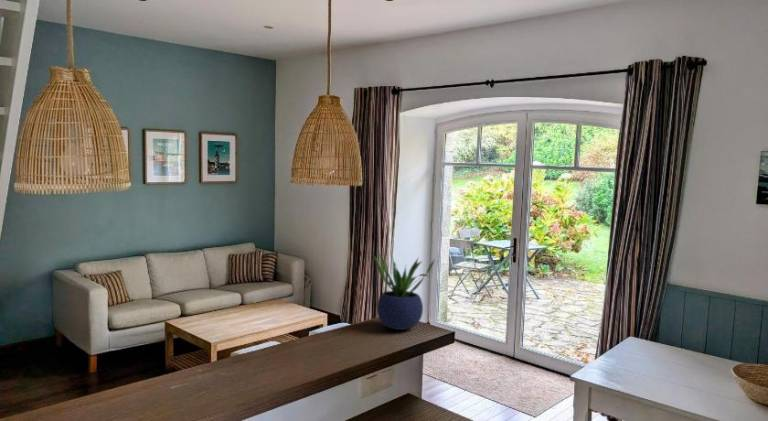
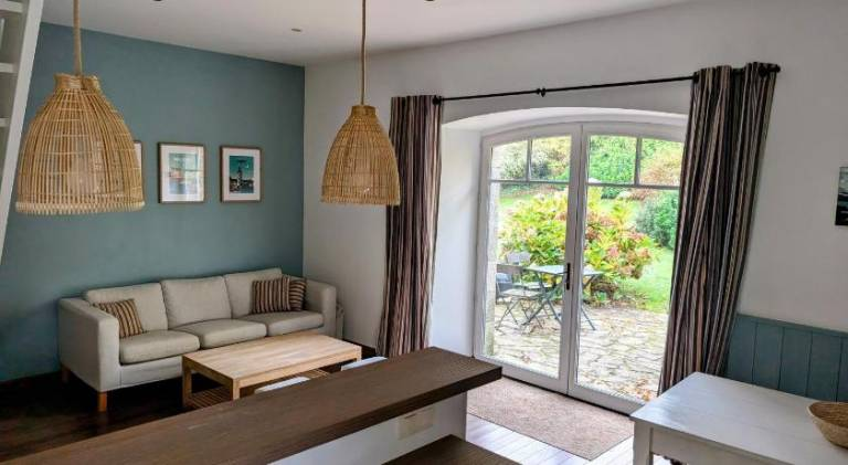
- potted plant (399, 289)
